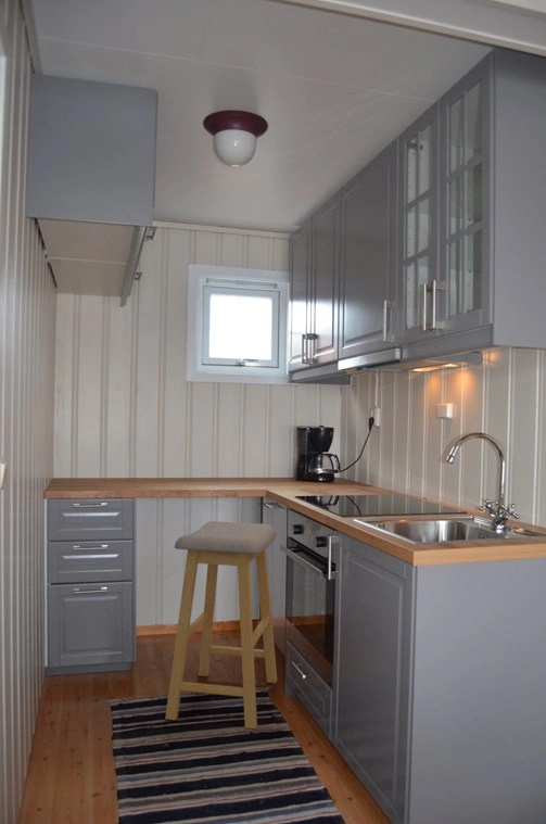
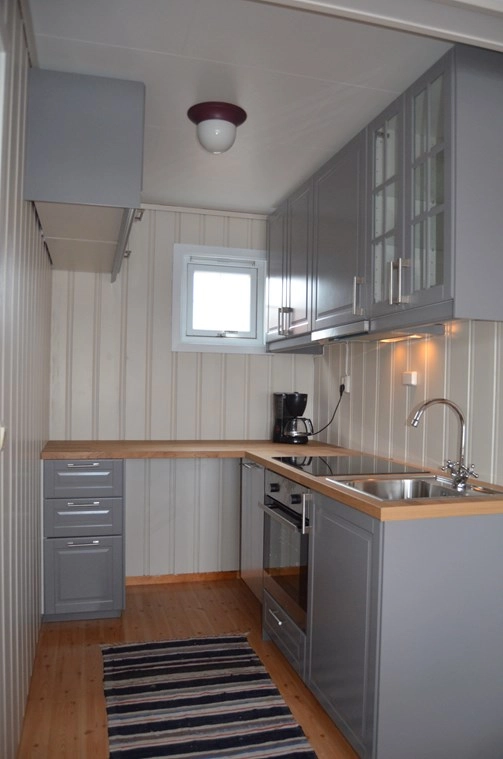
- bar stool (240, 613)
